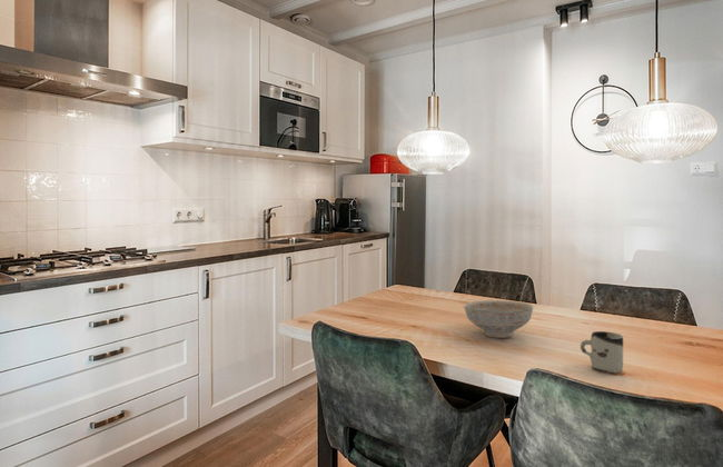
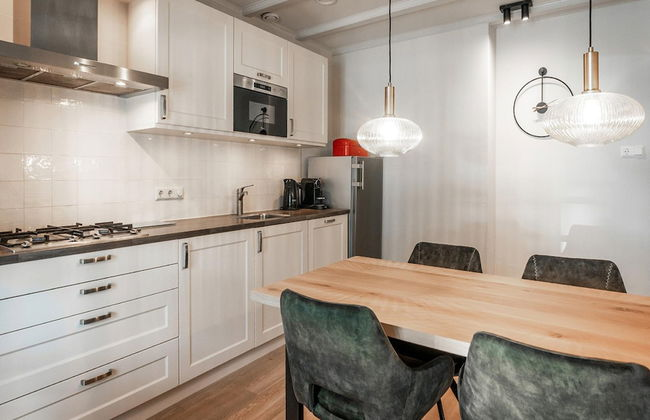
- cup (601, 350)
- decorative bowl (497, 319)
